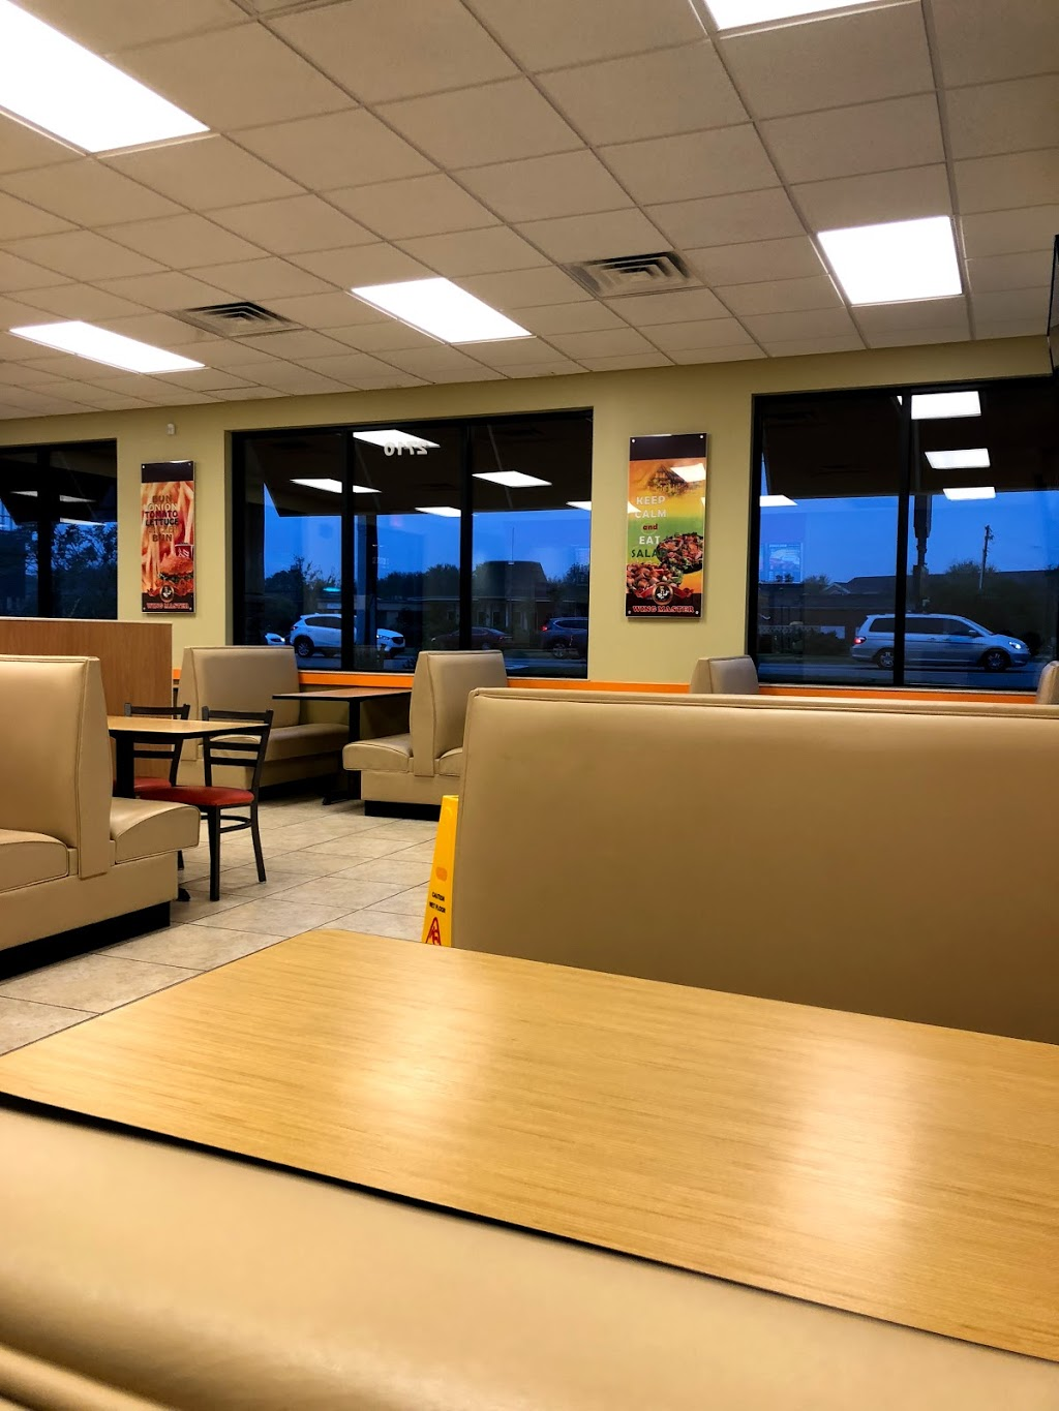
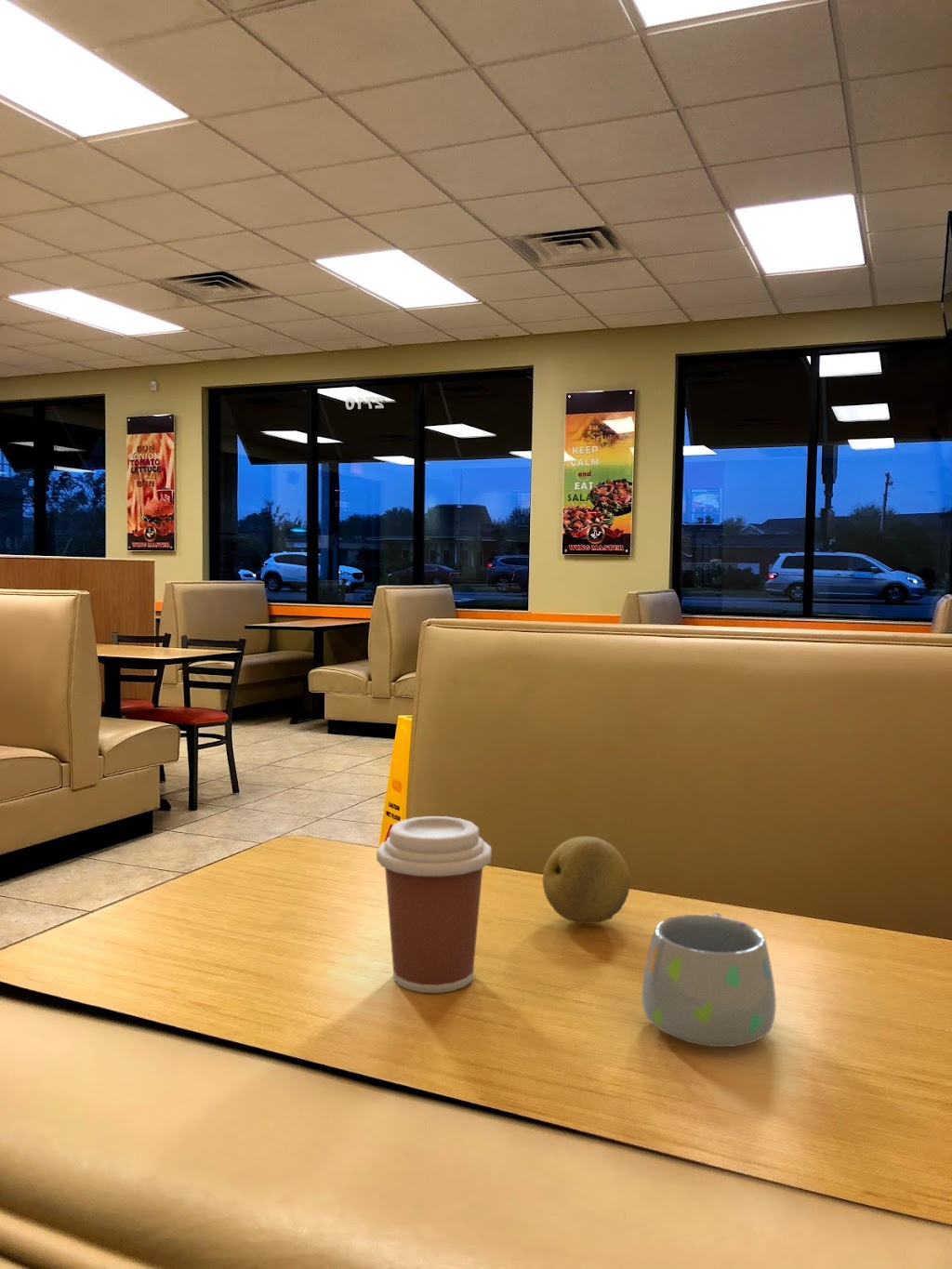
+ mug (710, 972)
+ fruit (585, 879)
+ coffee cup (434, 901)
